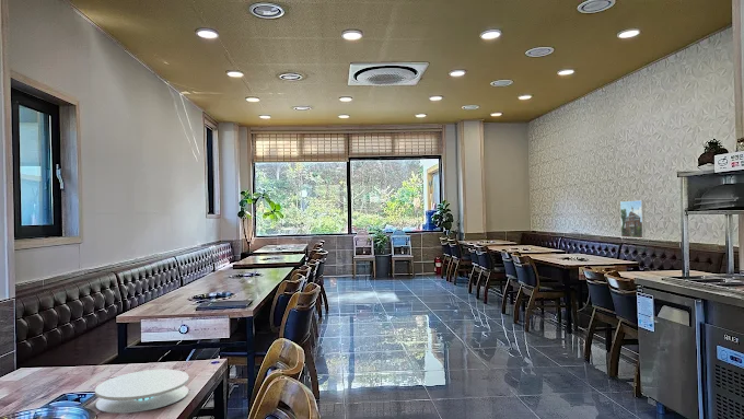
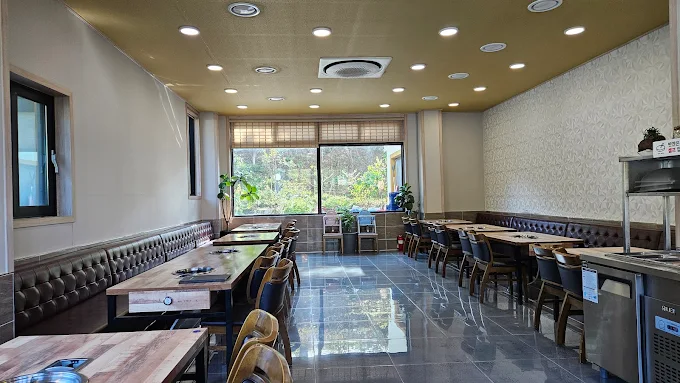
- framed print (631, 219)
- plate (143, 389)
